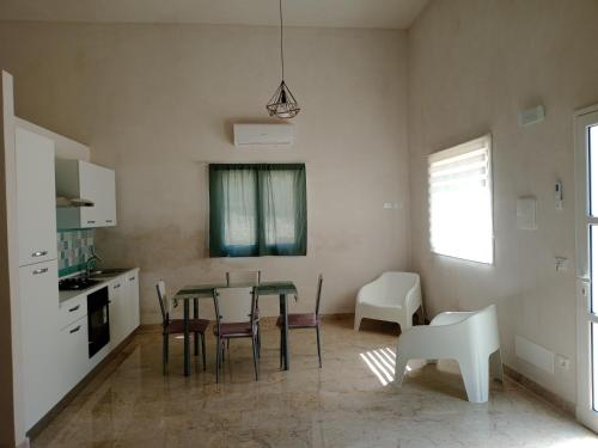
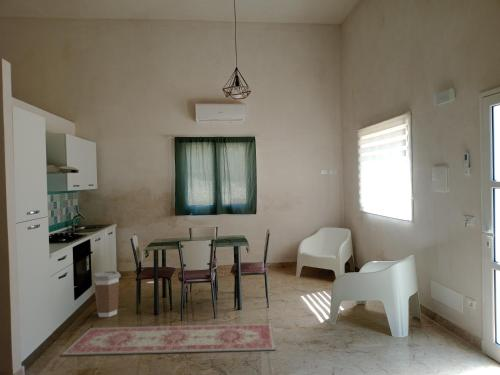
+ rug (175, 337)
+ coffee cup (106, 293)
